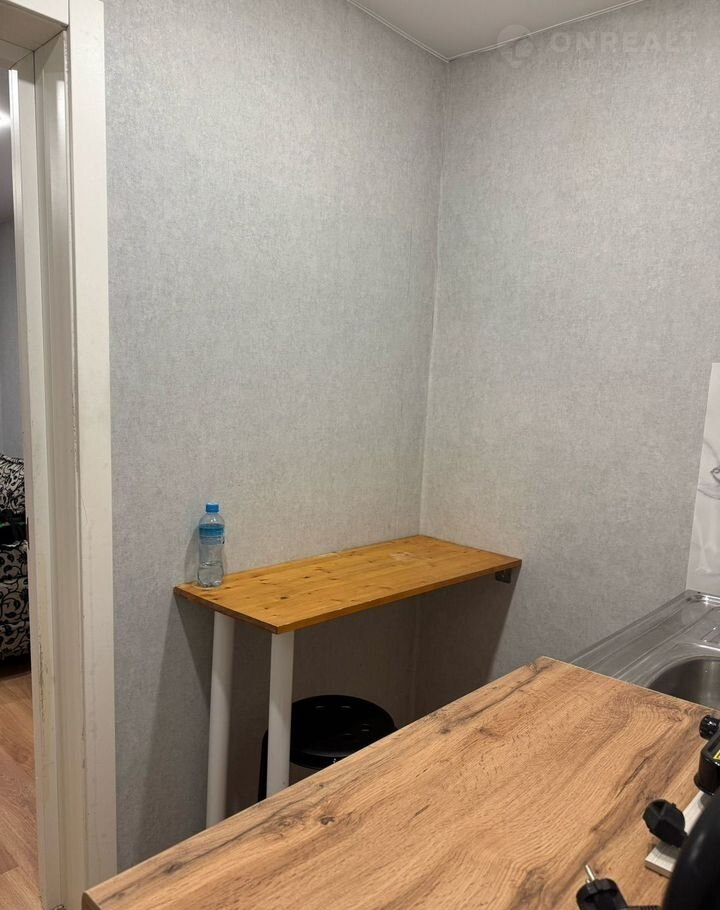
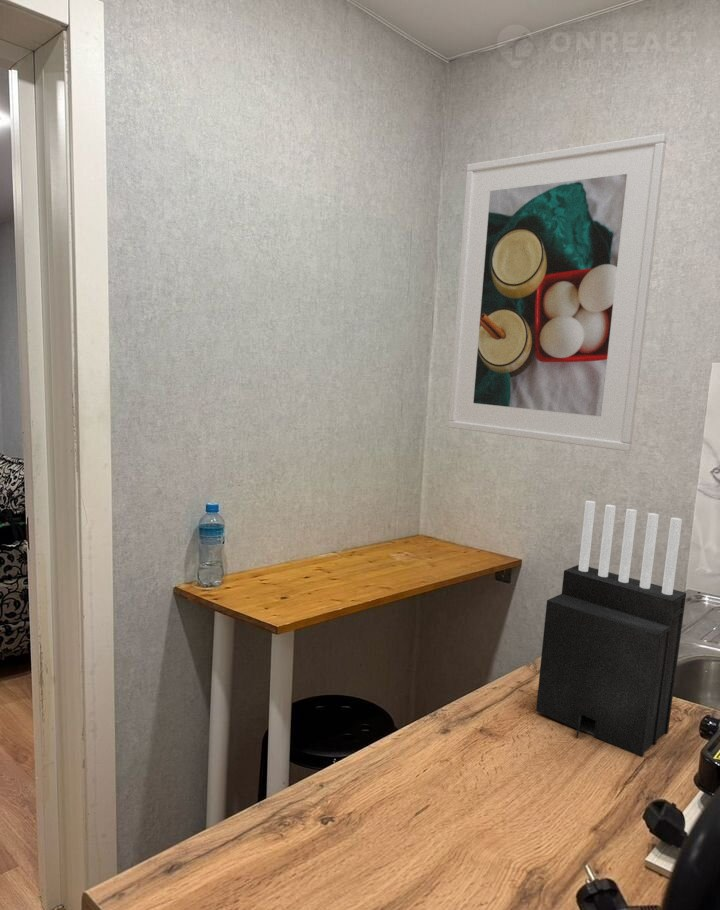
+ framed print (544, 299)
+ knife block (609, 621)
